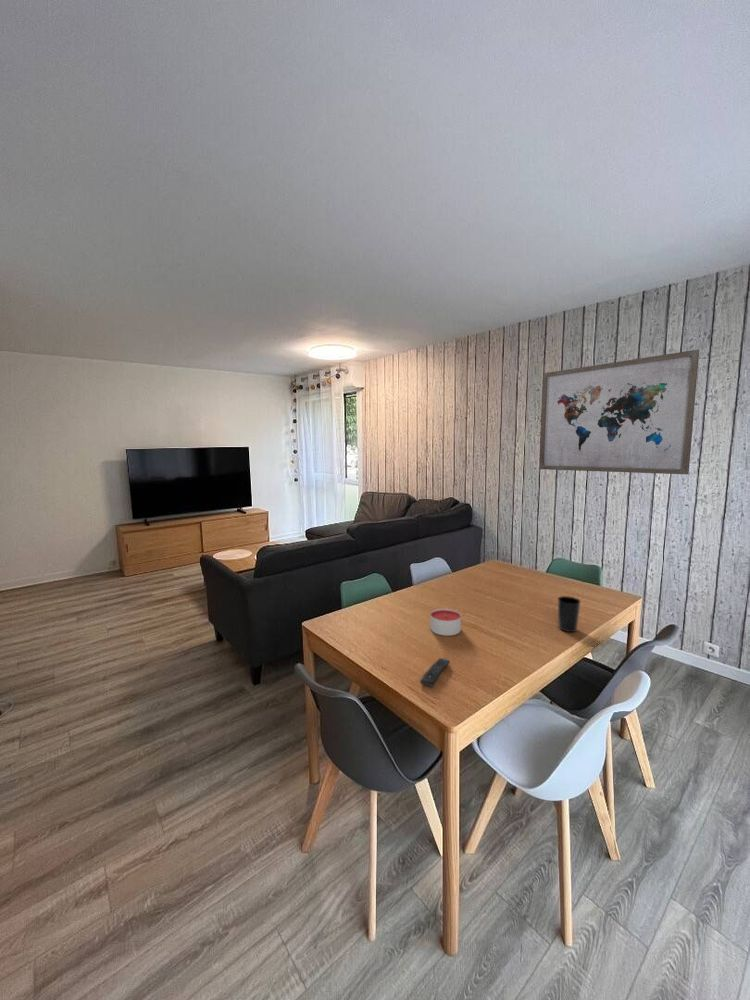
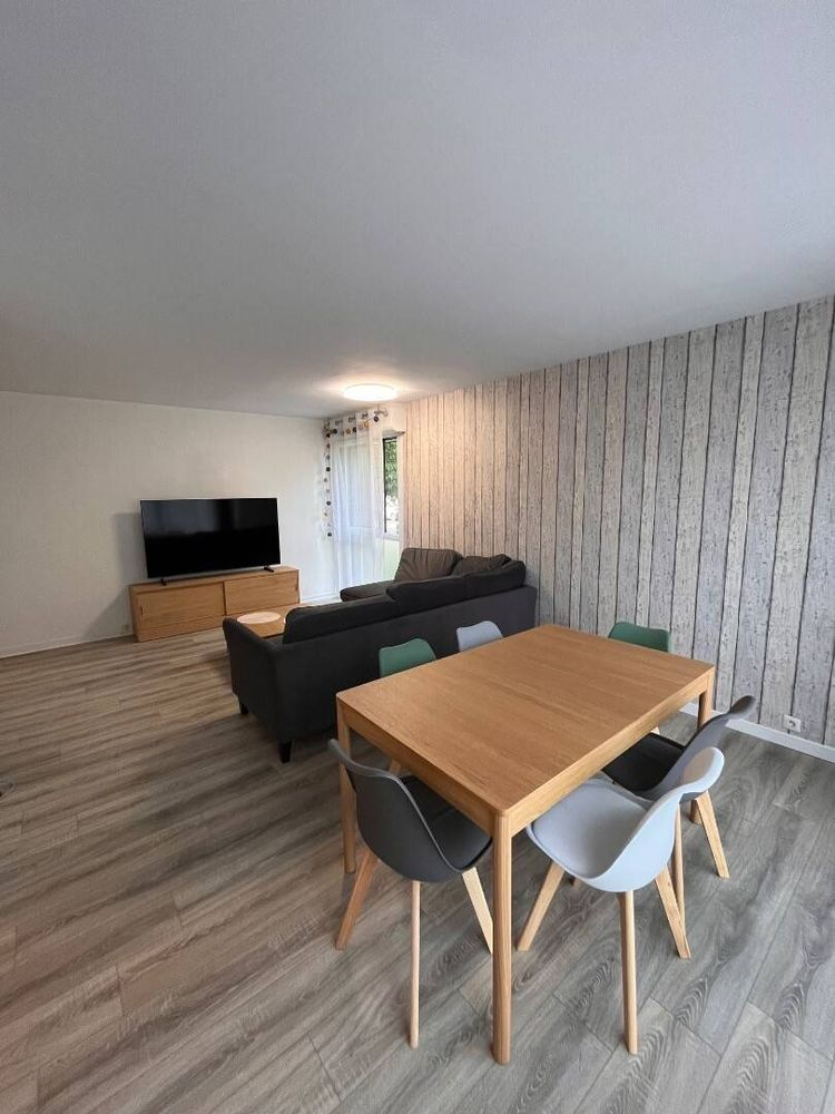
- remote control (436, 670)
- candle (445, 621)
- wall art (607, 418)
- cup (568, 614)
